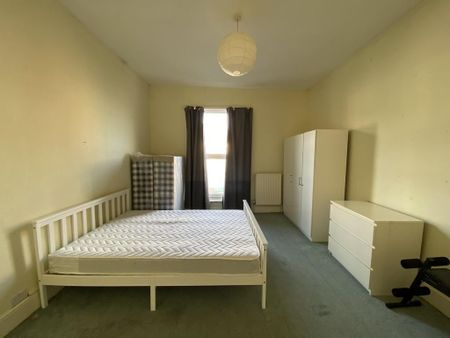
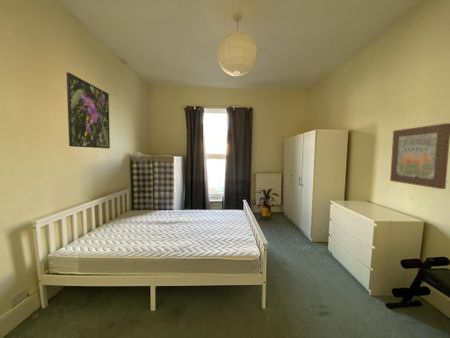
+ wall art (416, 156)
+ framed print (91, 116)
+ house plant (265, 203)
